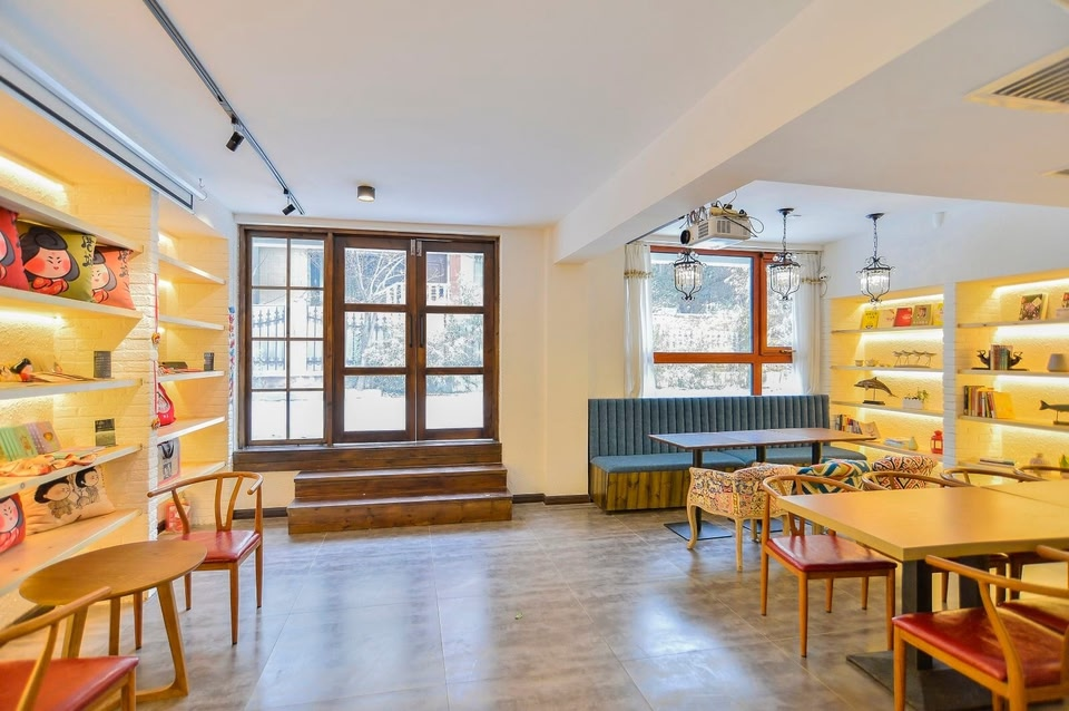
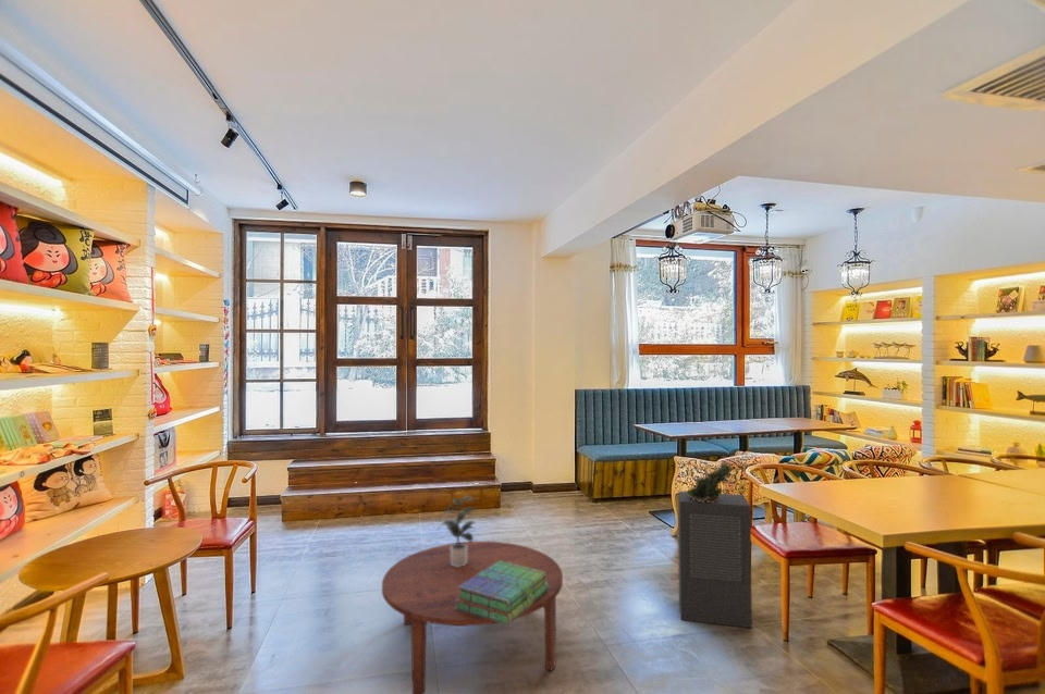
+ coffee table (470, 614)
+ potted plant (453, 530)
+ stack of books (503, 588)
+ air purifier (712, 556)
+ succulent plant (709, 479)
